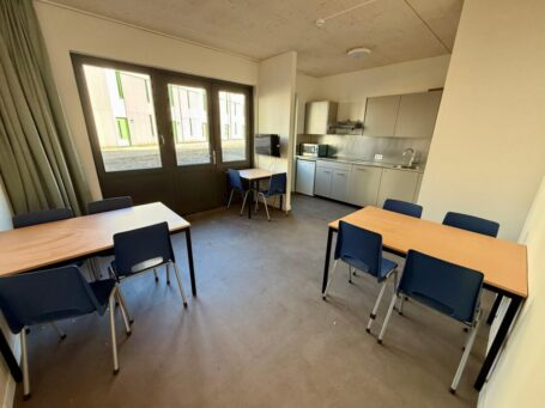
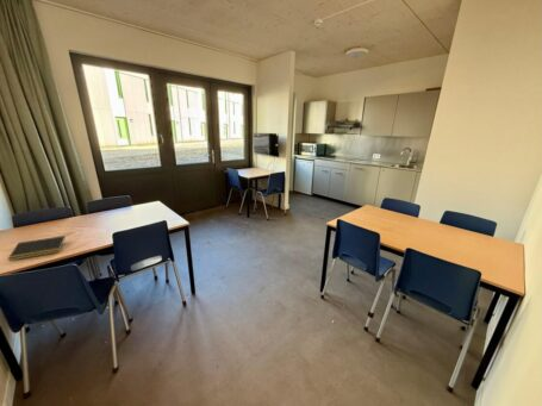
+ notepad (38, 246)
